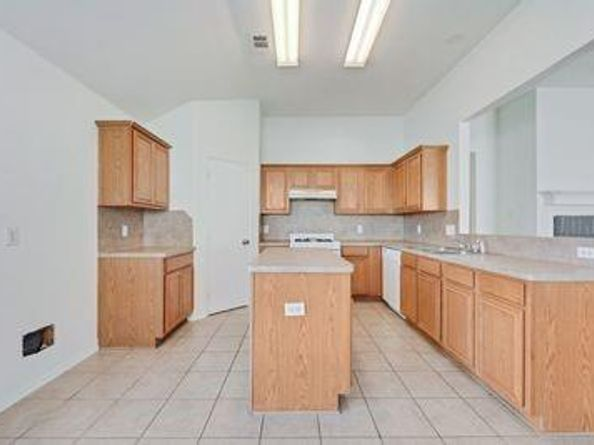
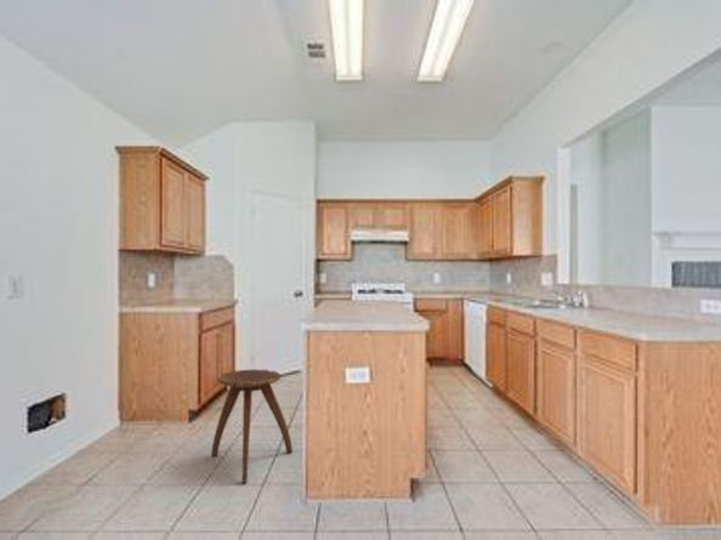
+ stool (246, 416)
